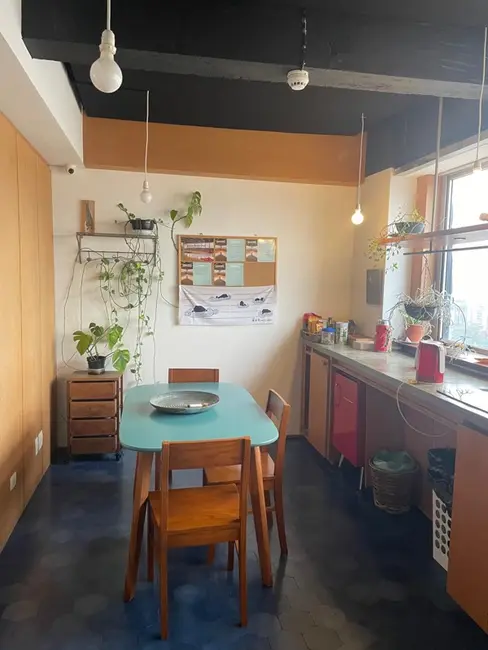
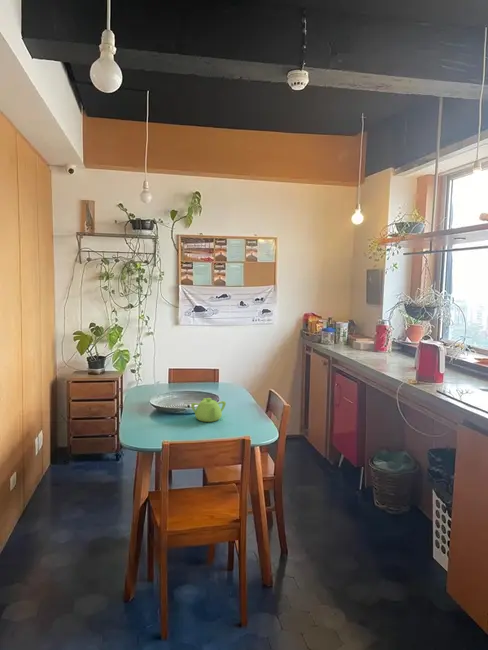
+ teapot (208, 408)
